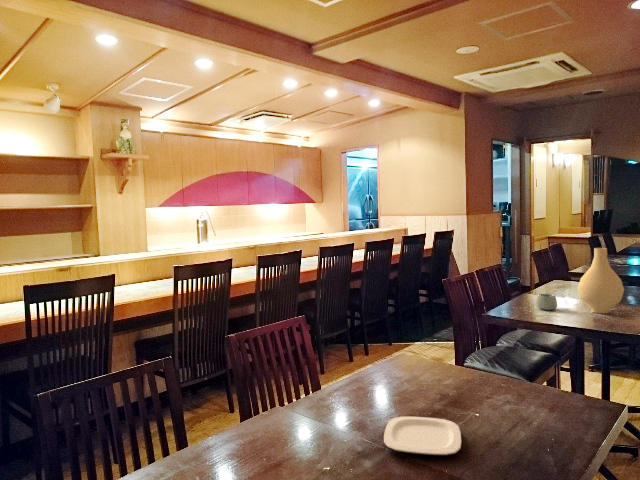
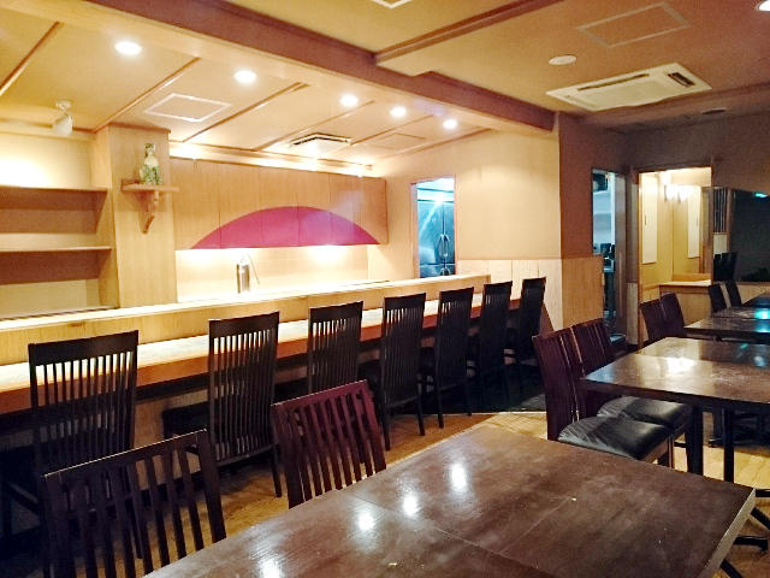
- plate (422, 436)
- mug (547, 301)
- vase (600, 280)
